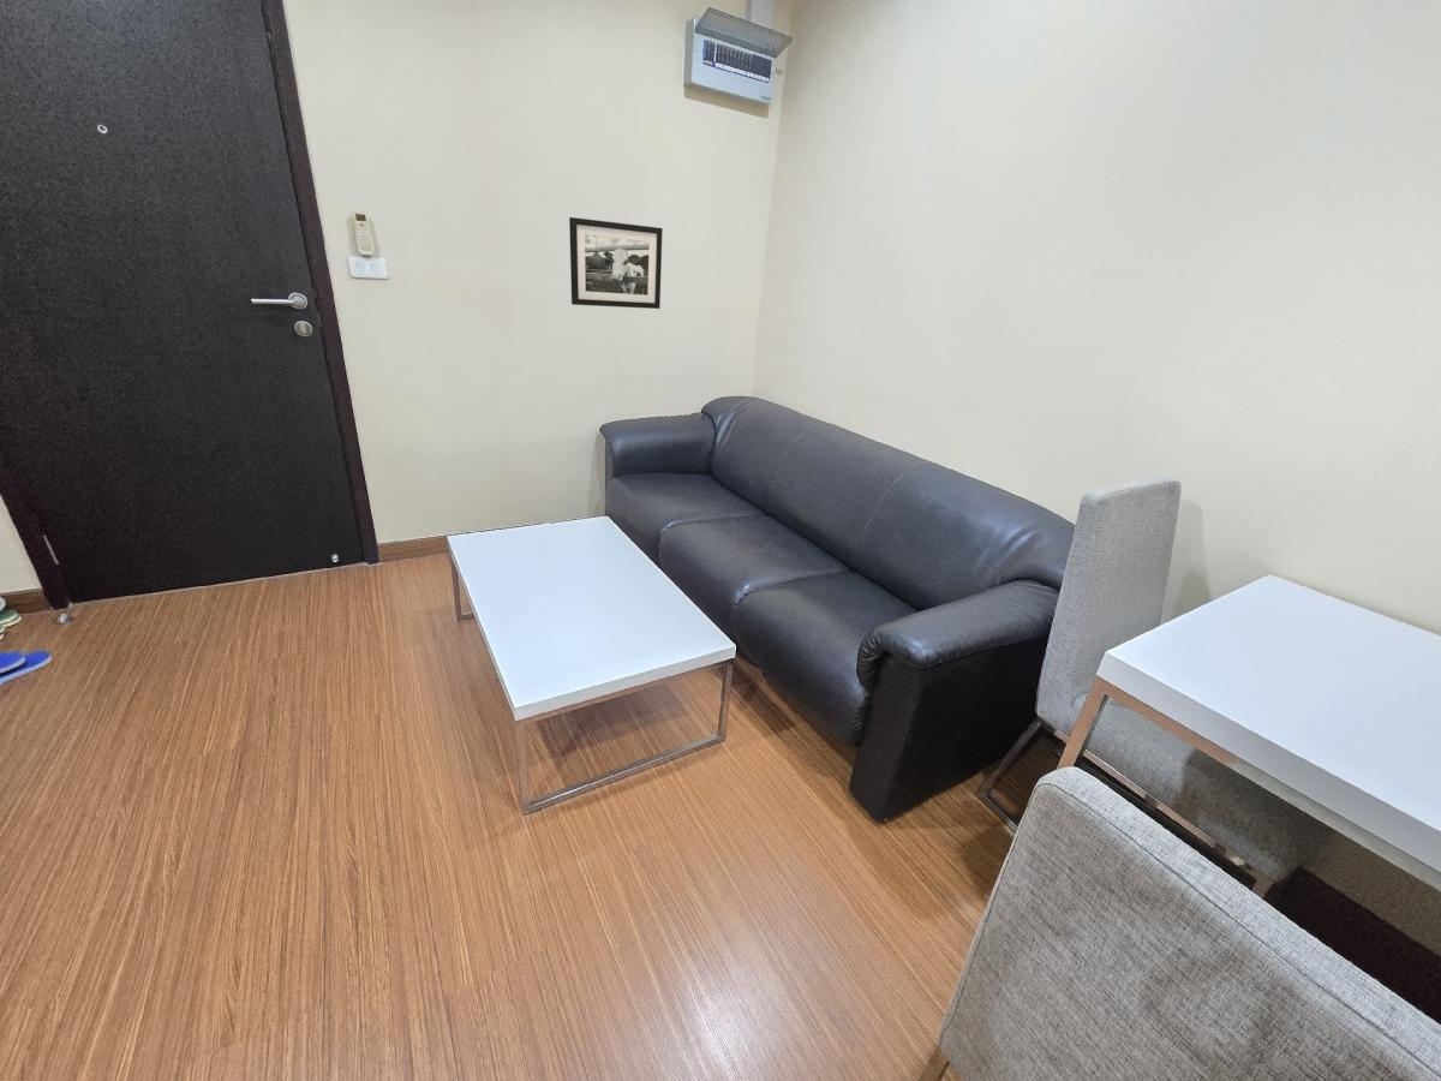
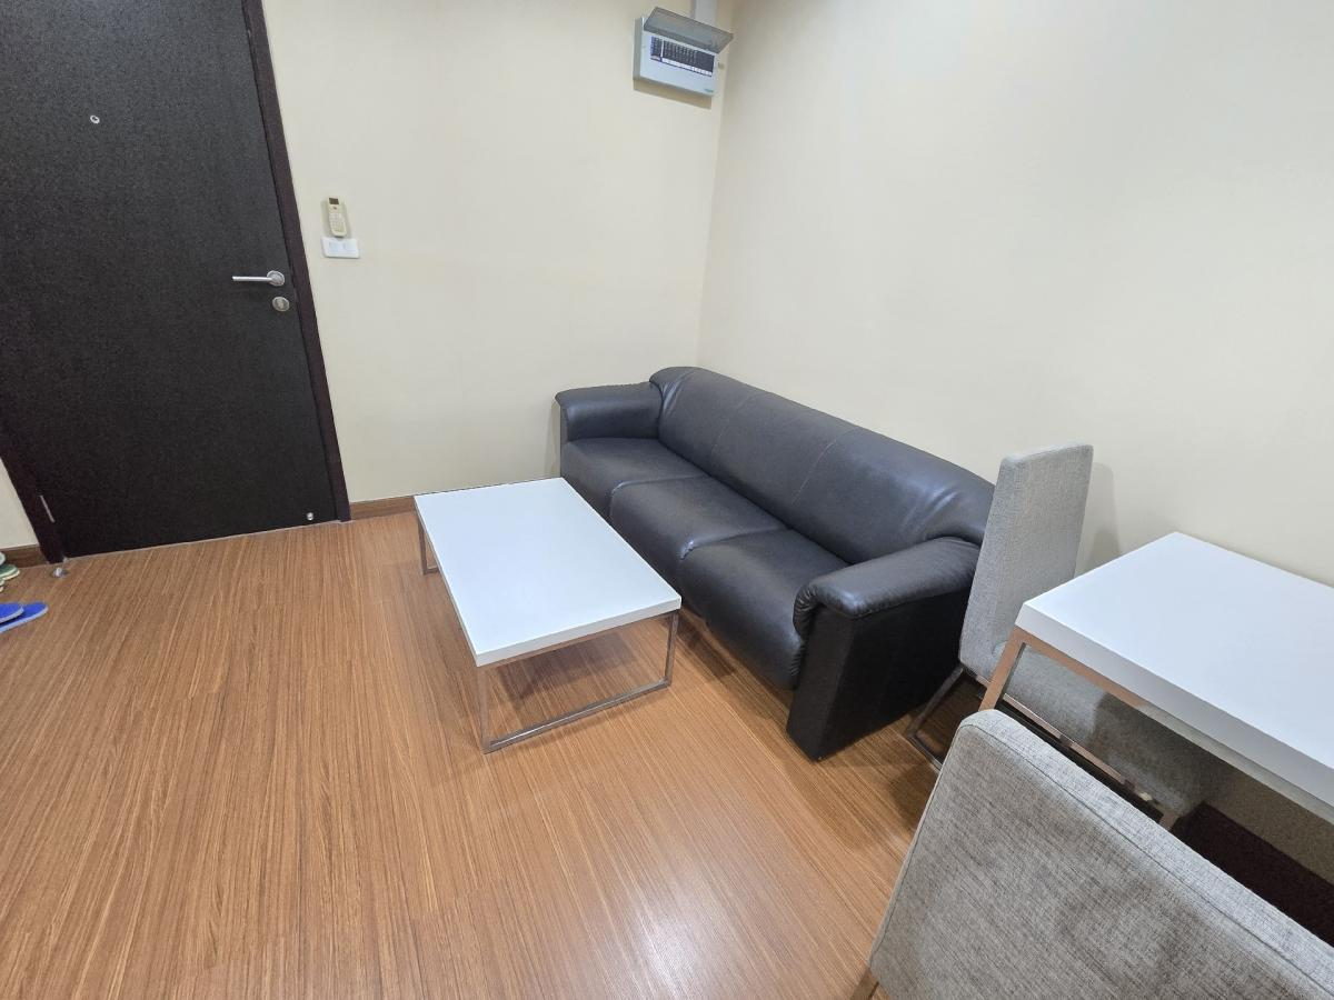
- picture frame (617, 265)
